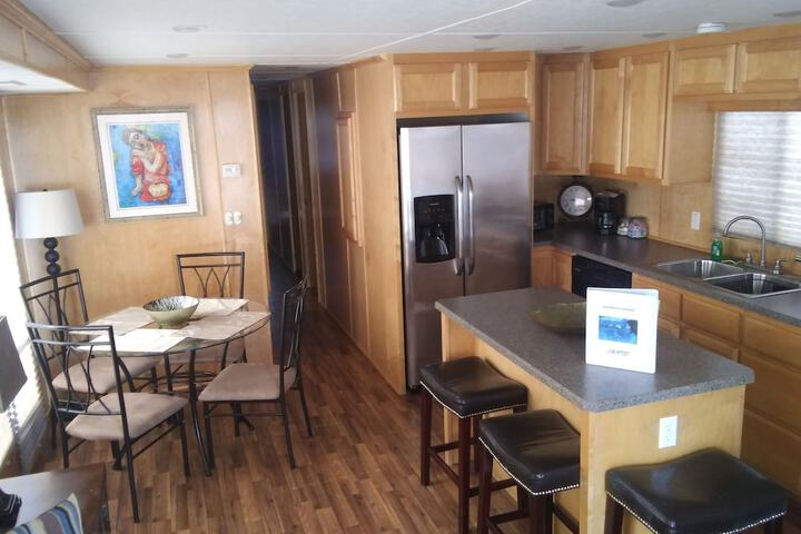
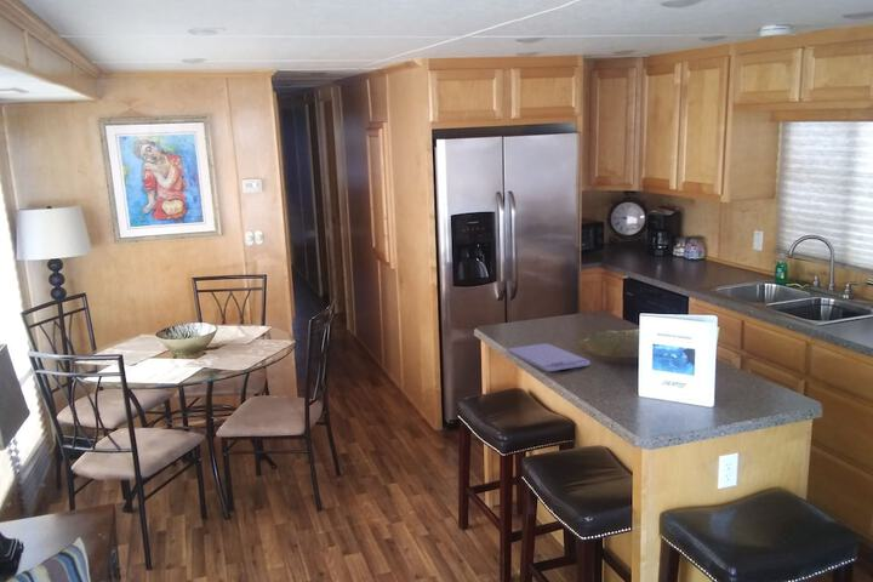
+ cutting board (547, 354)
